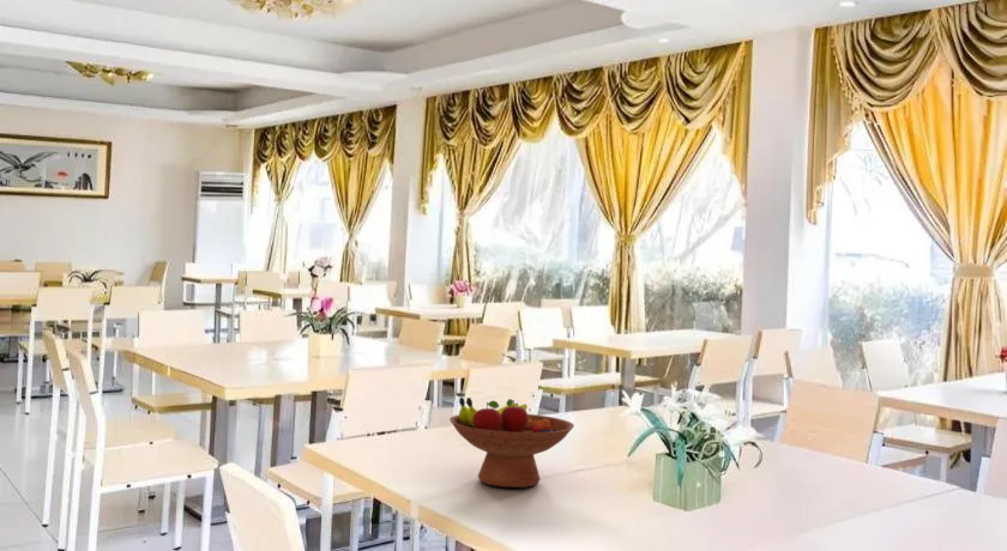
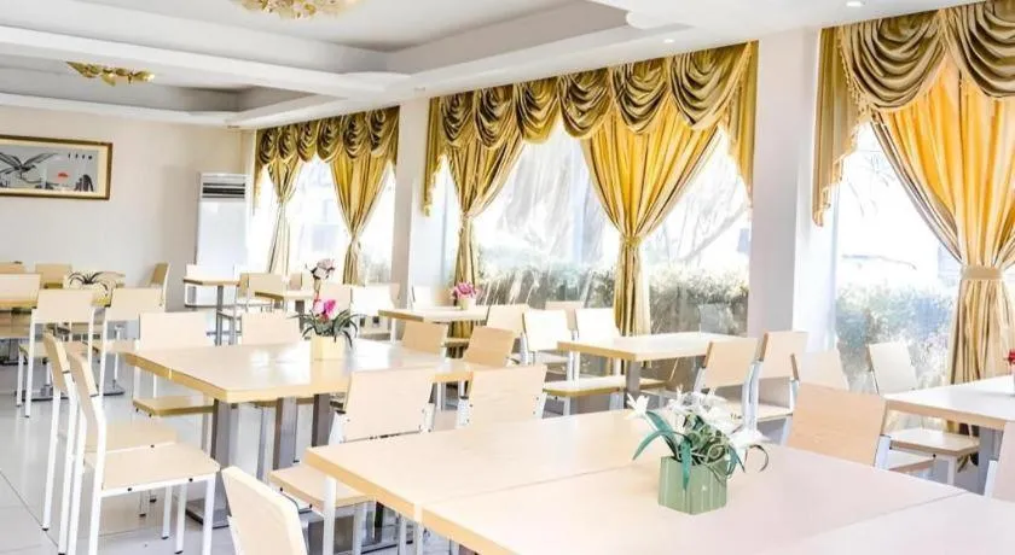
- fruit bowl (511, 440)
